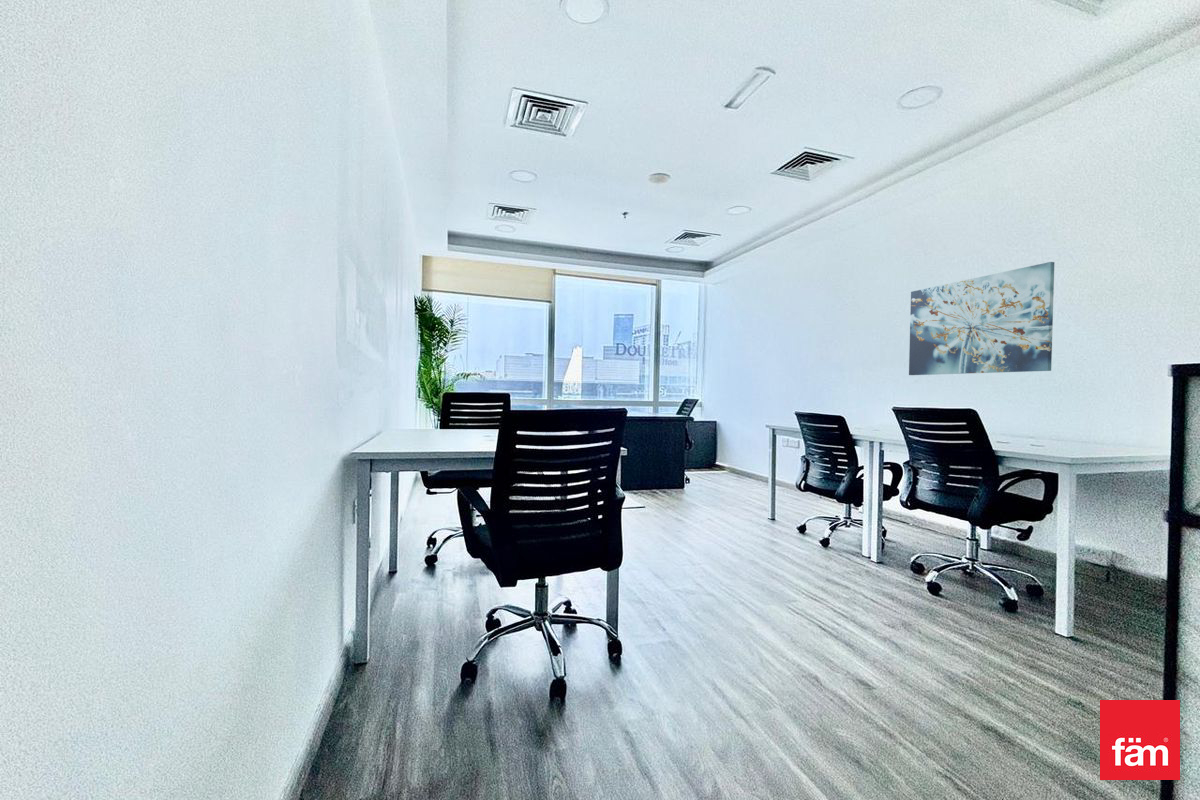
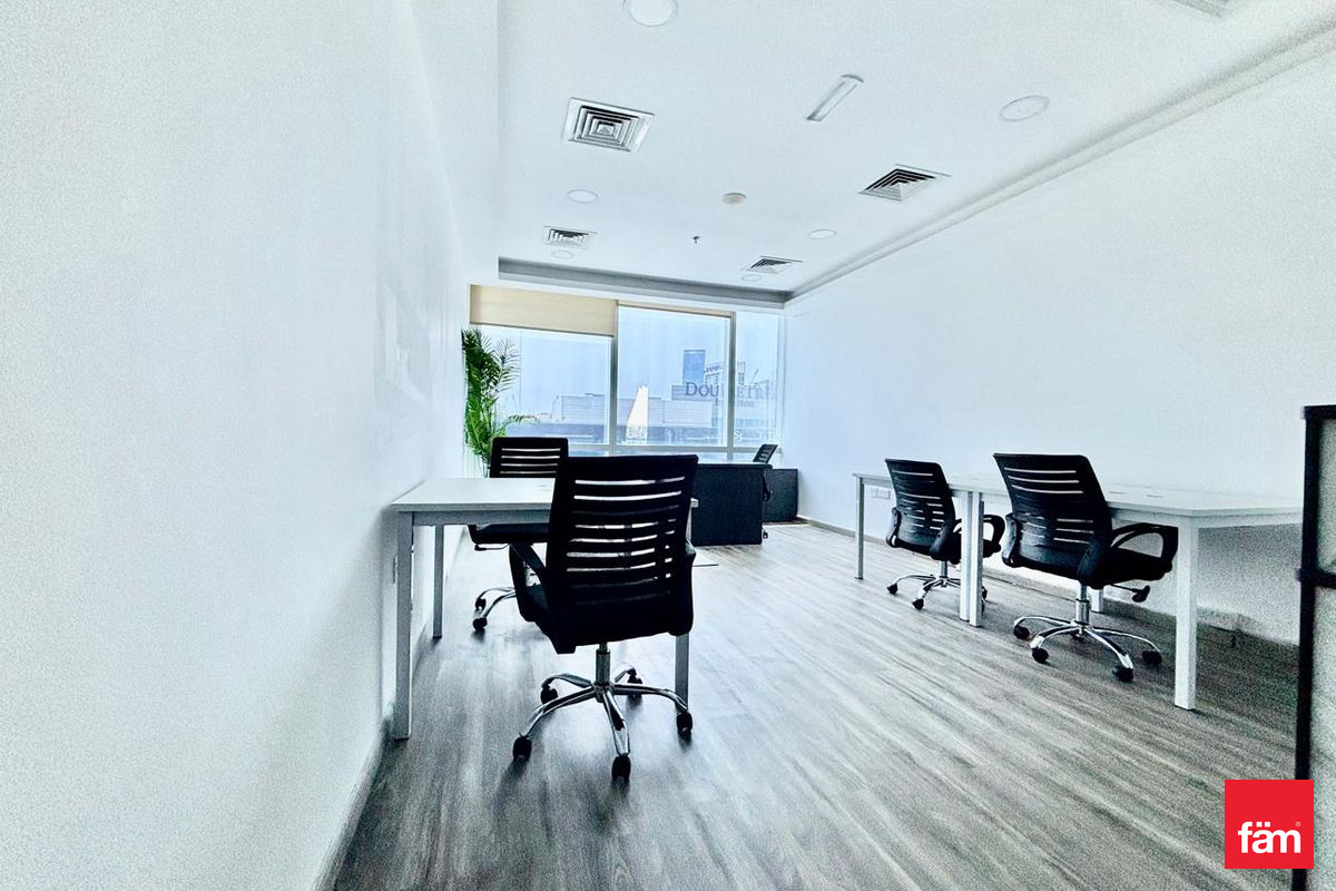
- wall art (972, 326)
